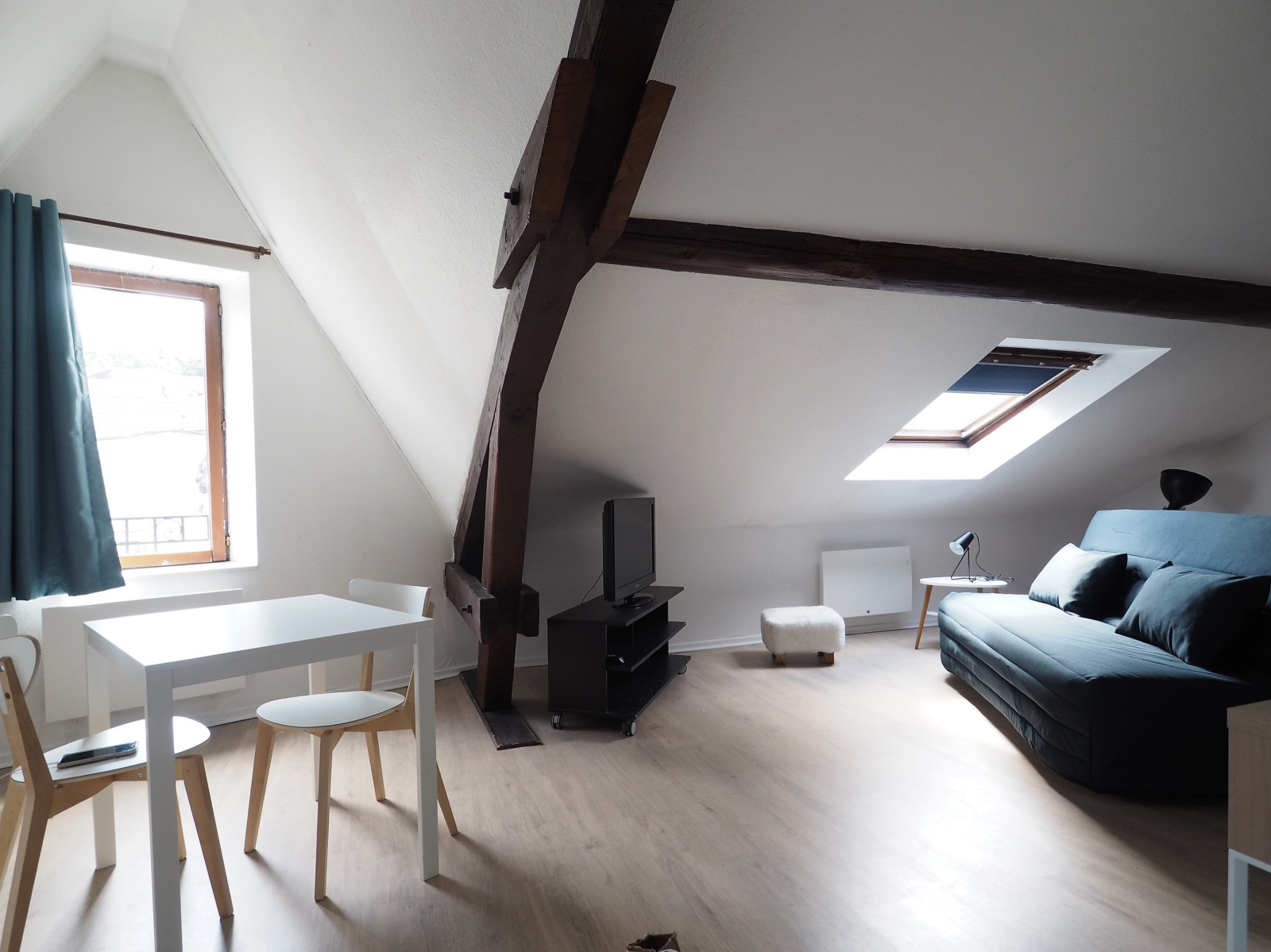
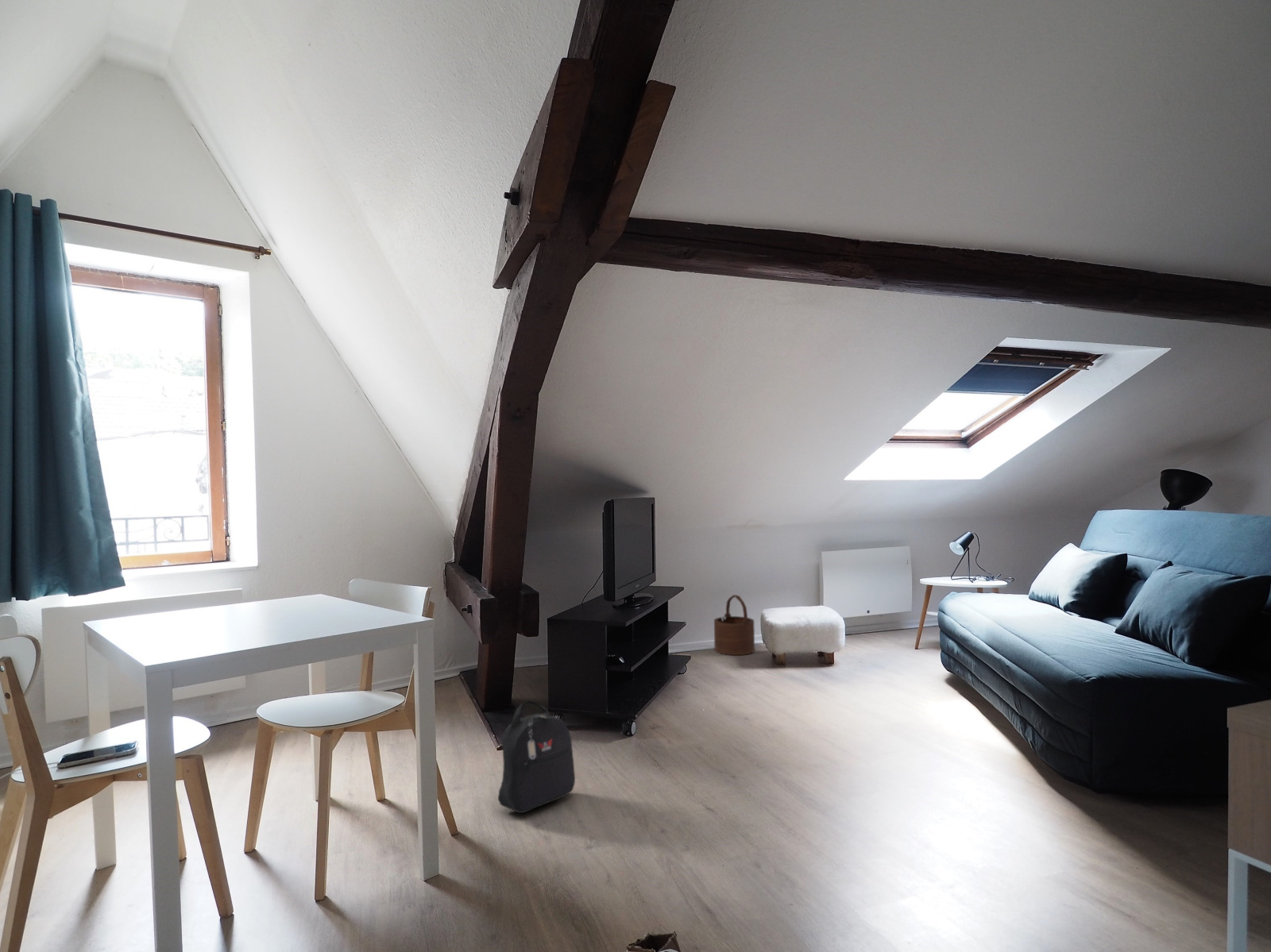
+ backpack (536, 753)
+ wooden bucket (733, 622)
